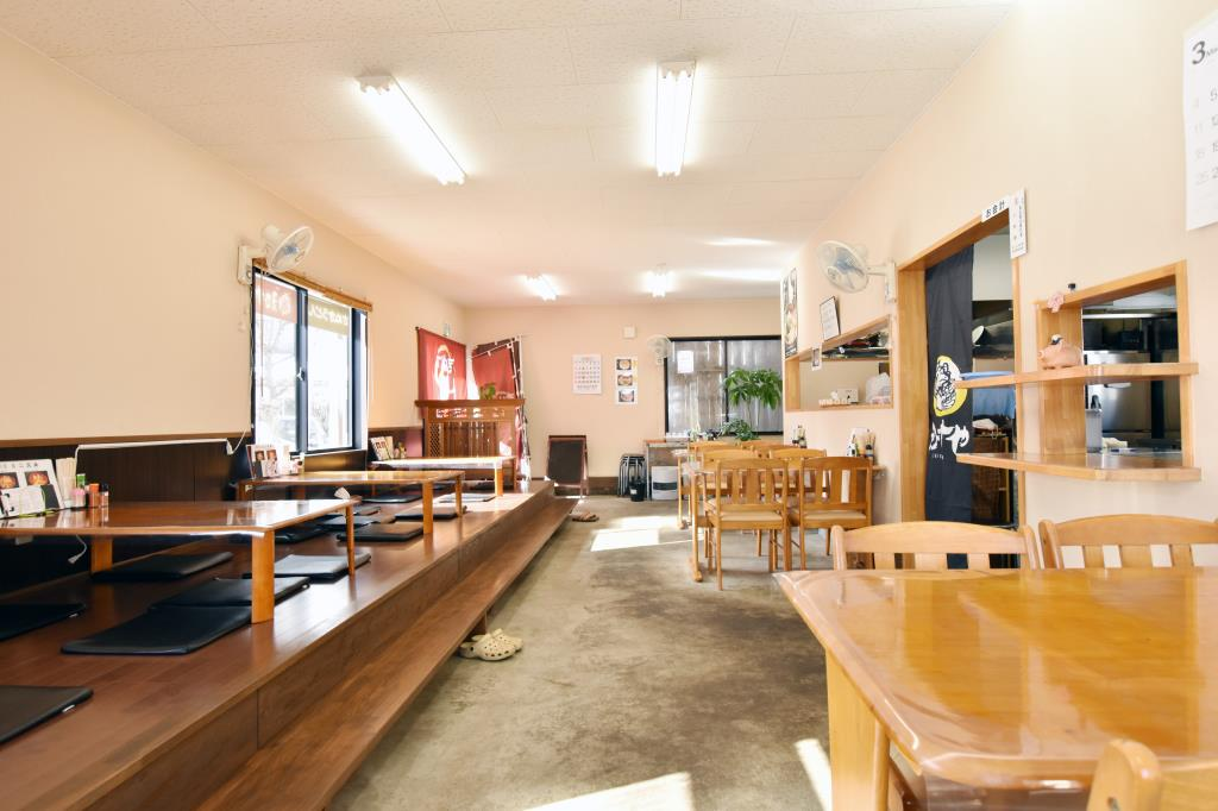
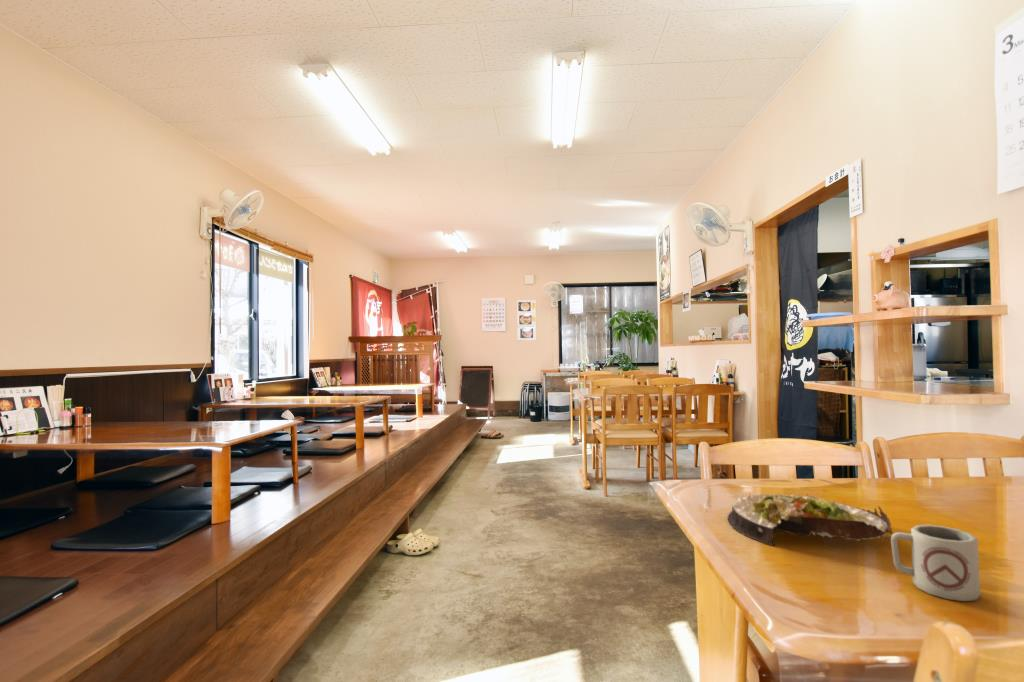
+ salad plate (802, 511)
+ cup (933, 559)
